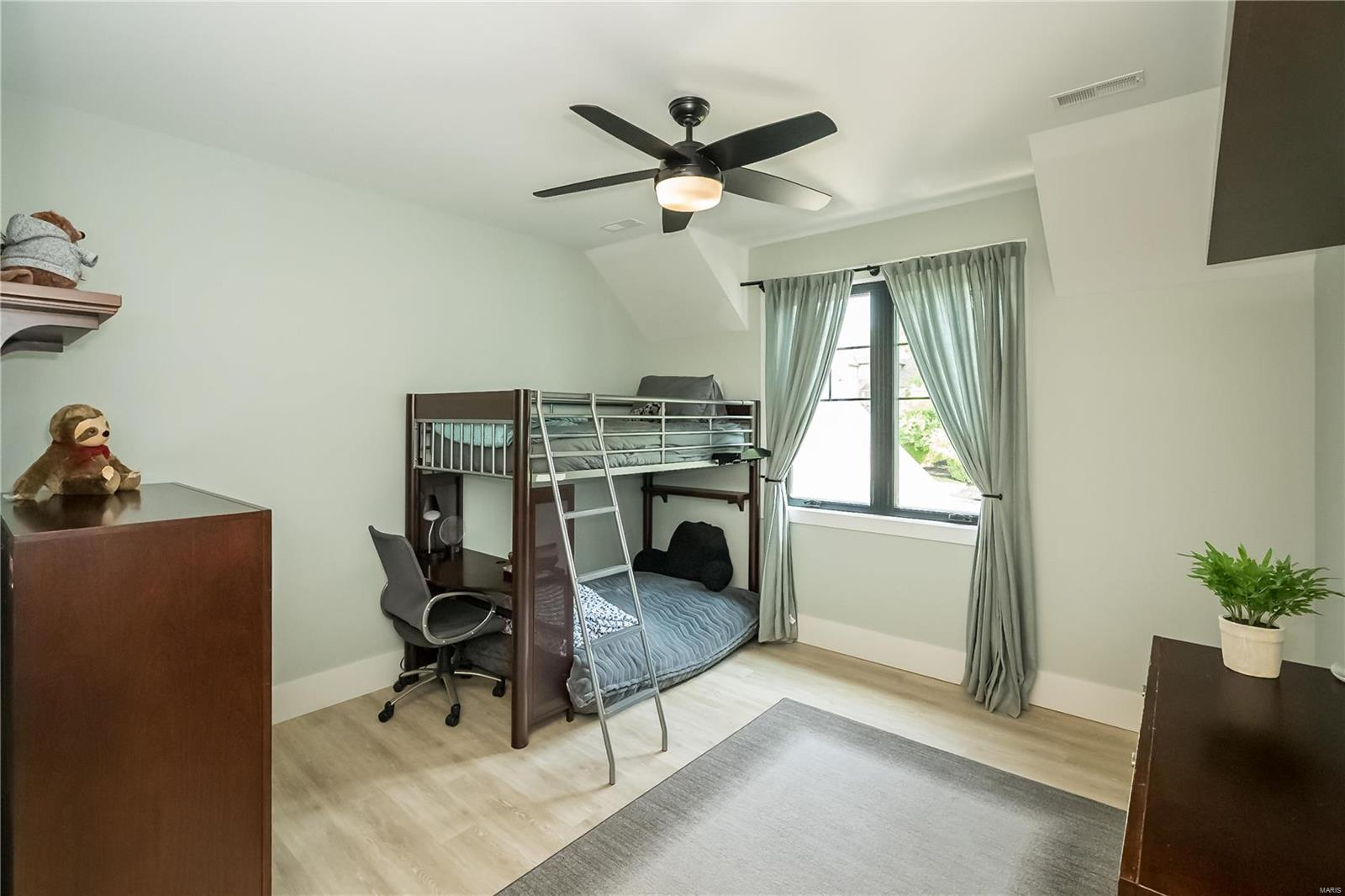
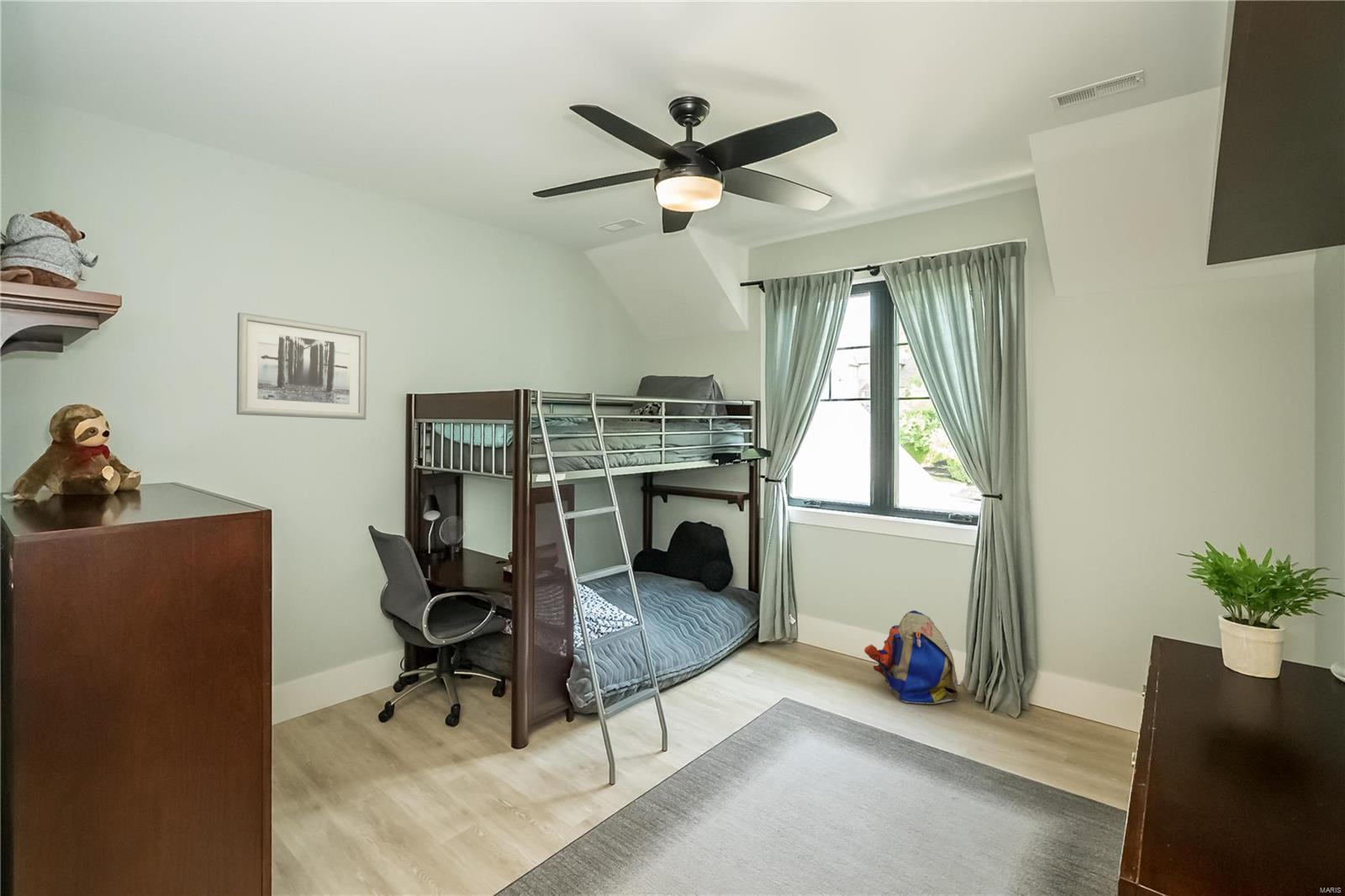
+ wall art (306, 370)
+ backpack (918, 656)
